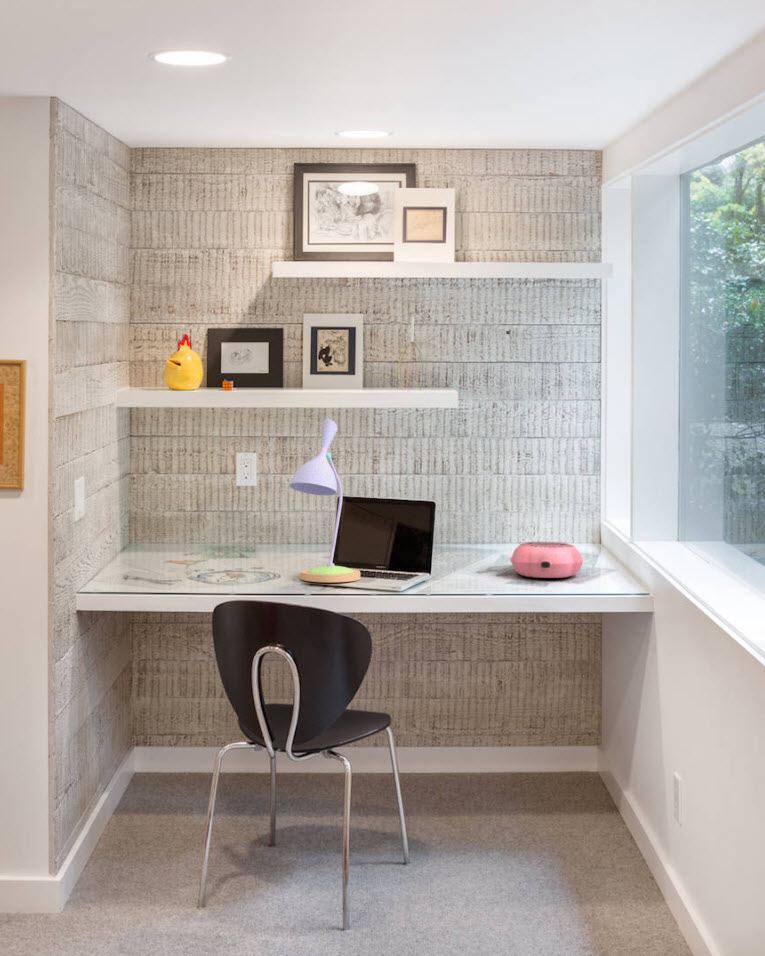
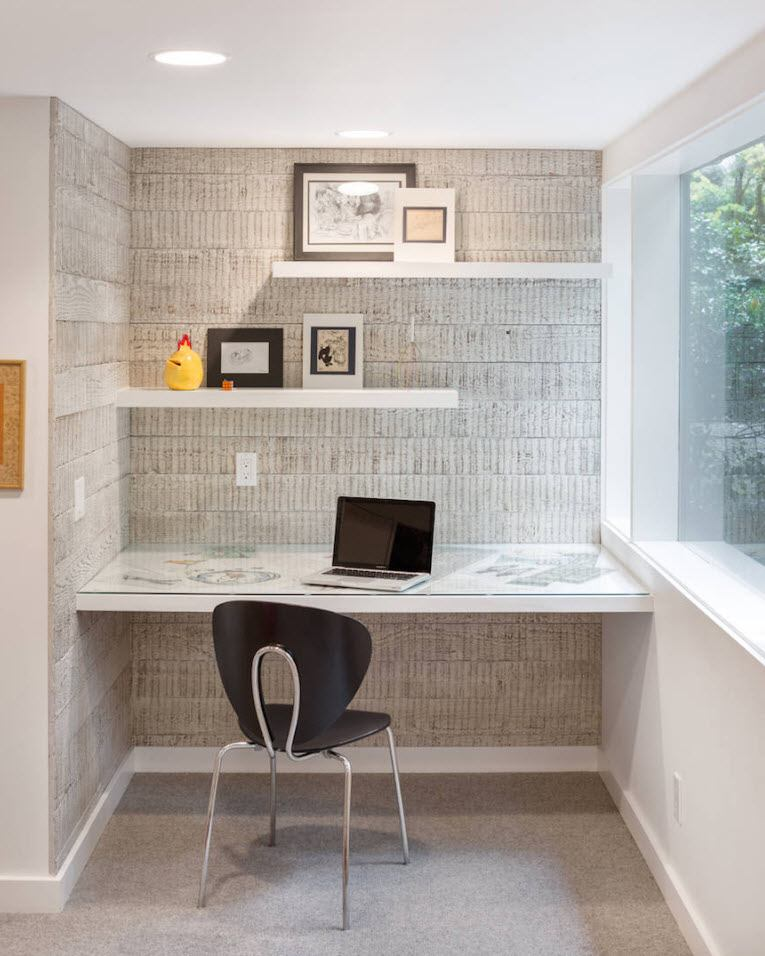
- desk lamp (323, 494)
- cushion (546, 560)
